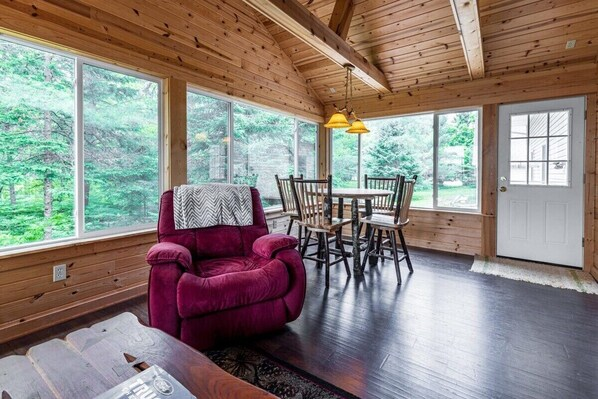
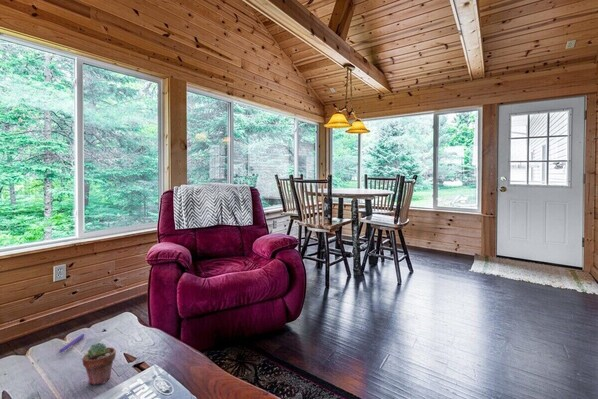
+ potted succulent (99, 361)
+ pen (71, 343)
